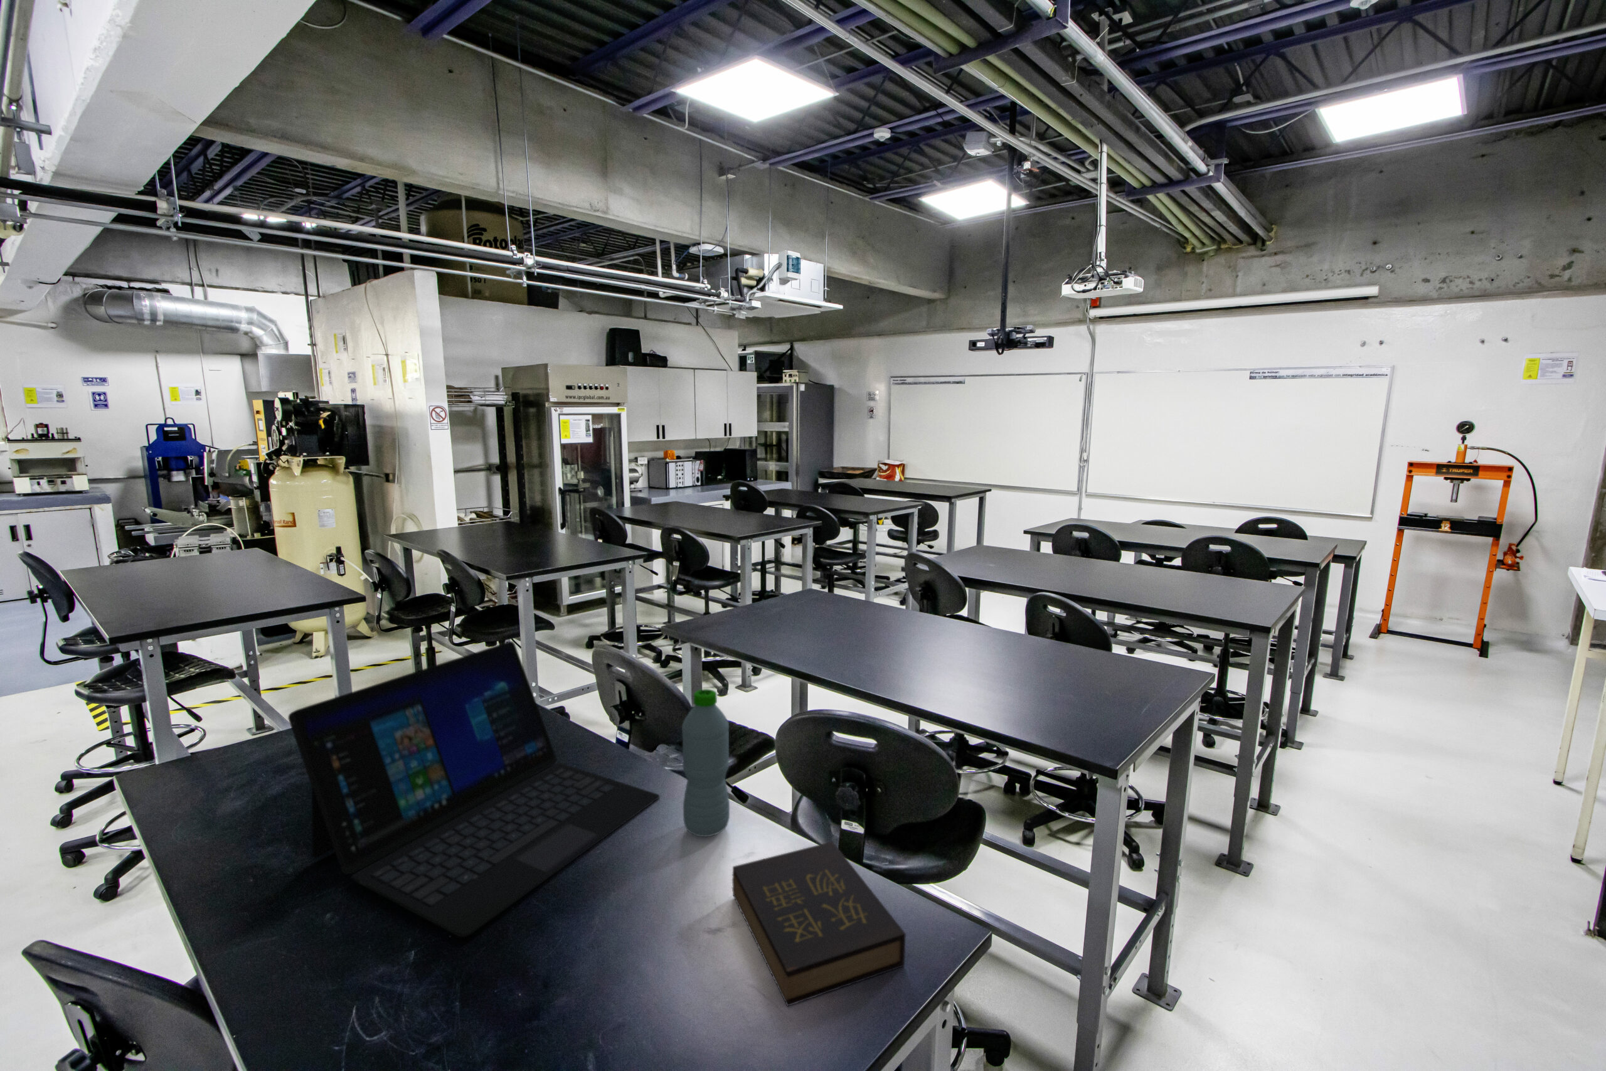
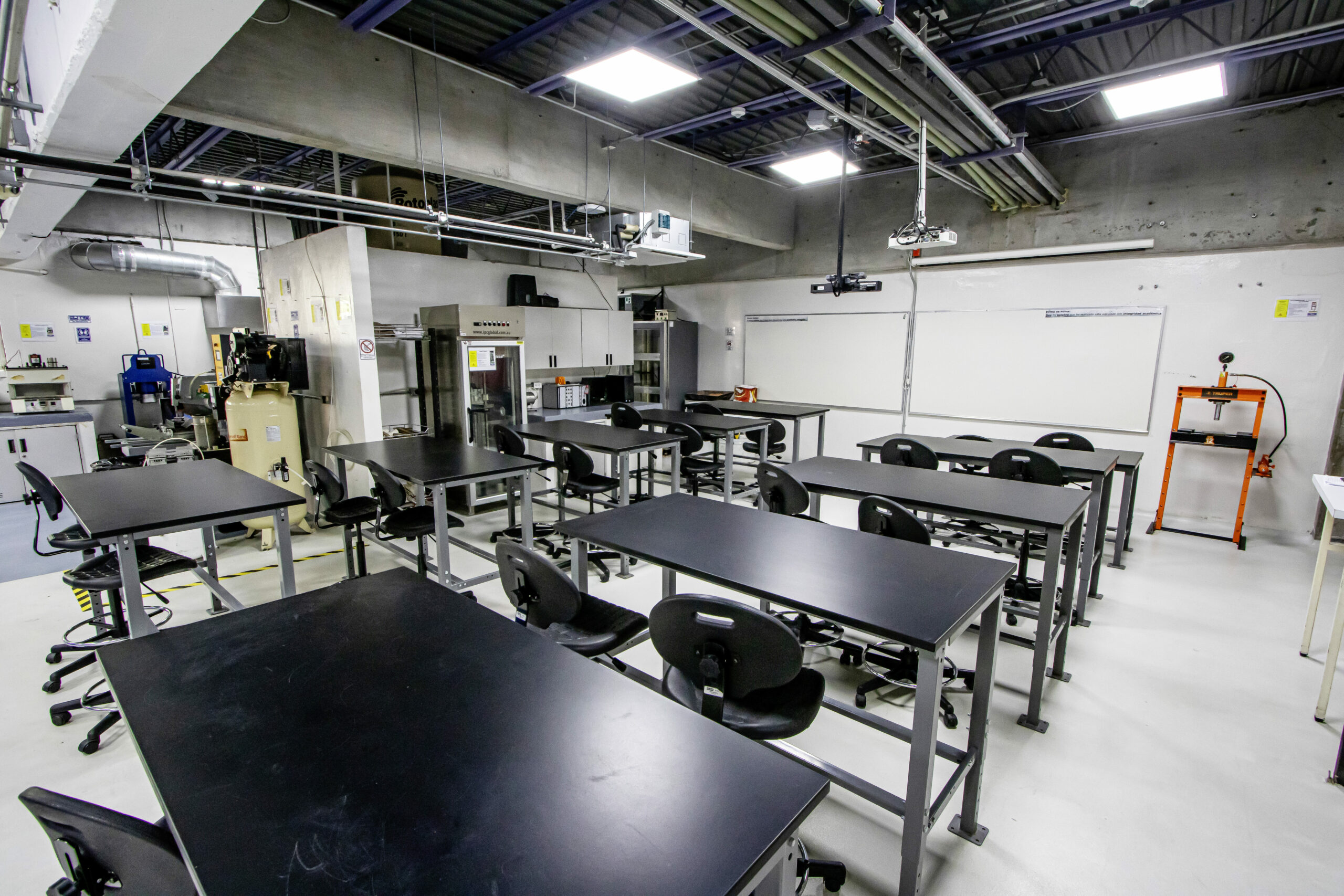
- hardback book (811, 913)
- laptop (491, 758)
- water bottle (706, 761)
